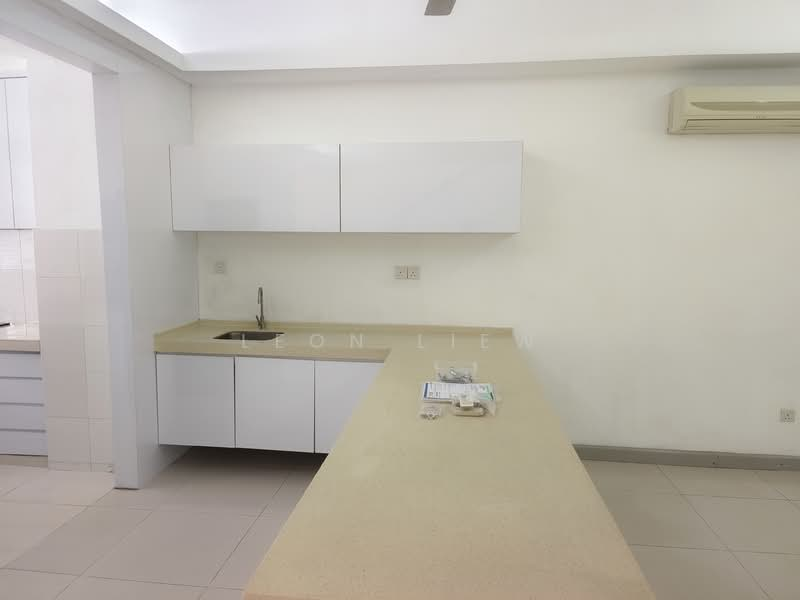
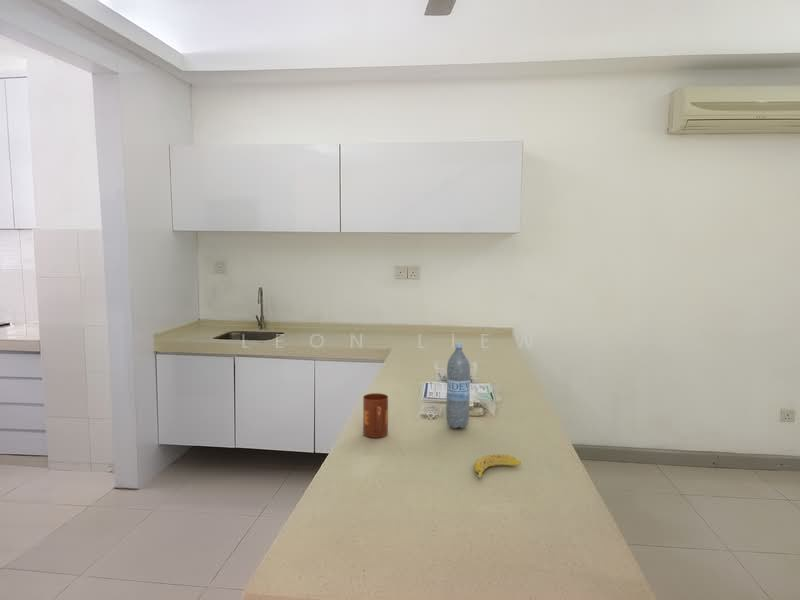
+ mug (376, 417)
+ water bottle (458, 385)
+ banana (495, 465)
